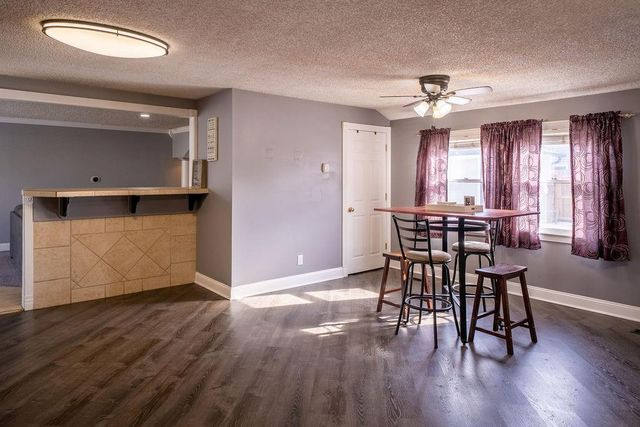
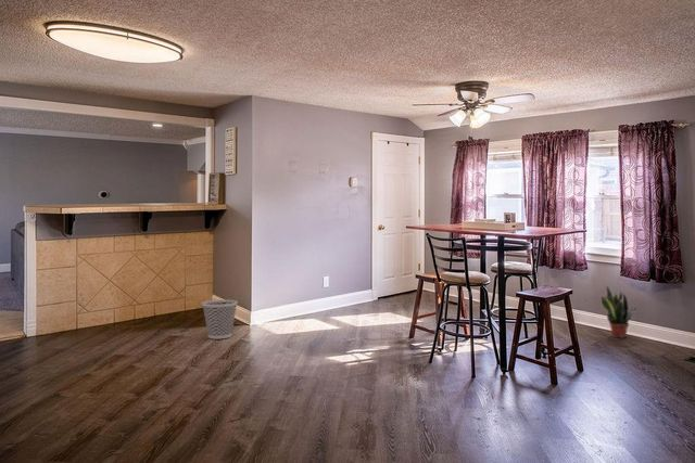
+ wastebasket (219, 319)
+ potted plant (618, 311)
